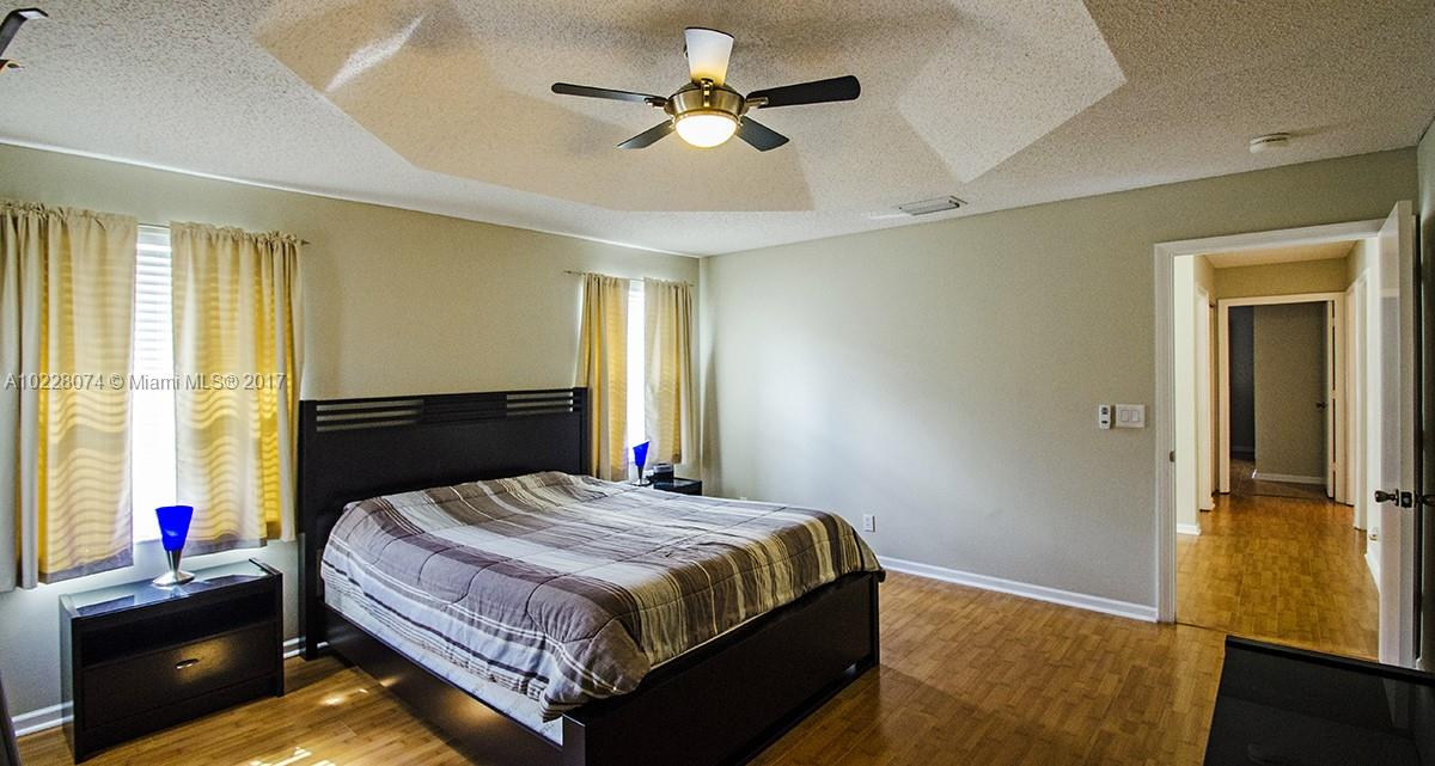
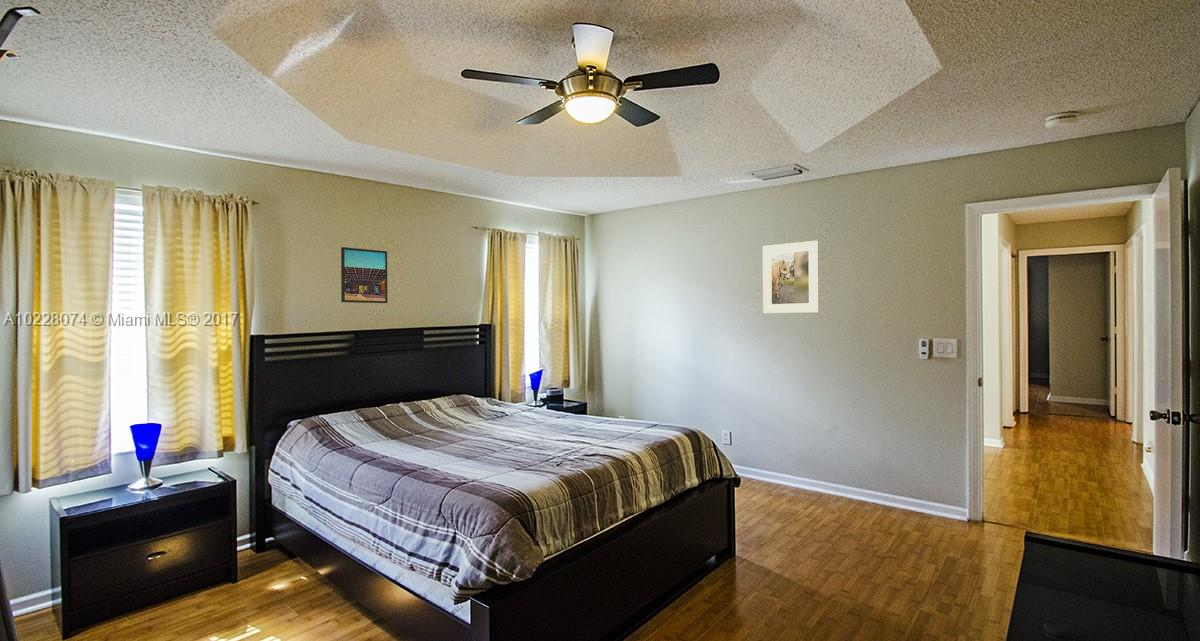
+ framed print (364, 276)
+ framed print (790, 278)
